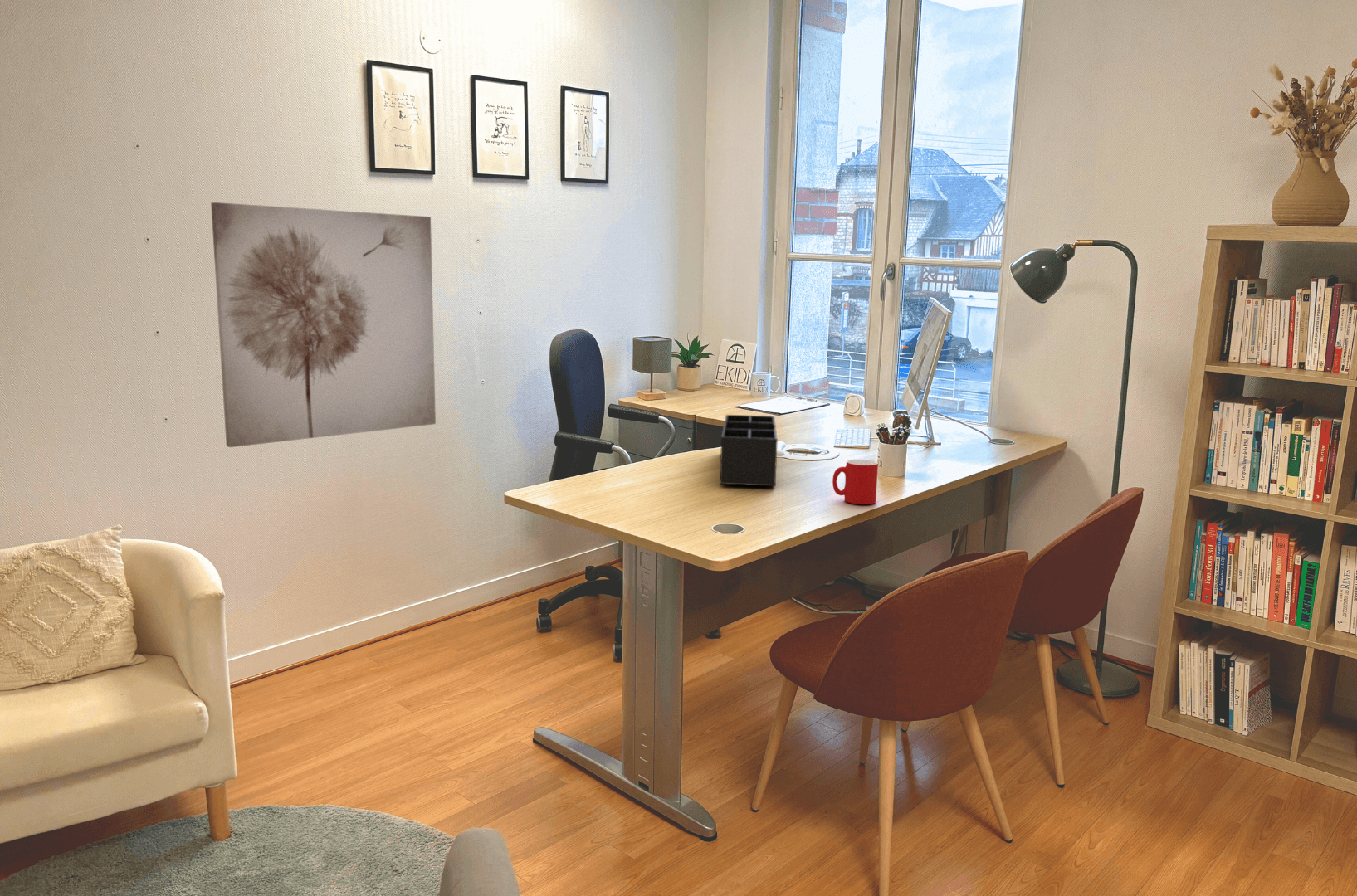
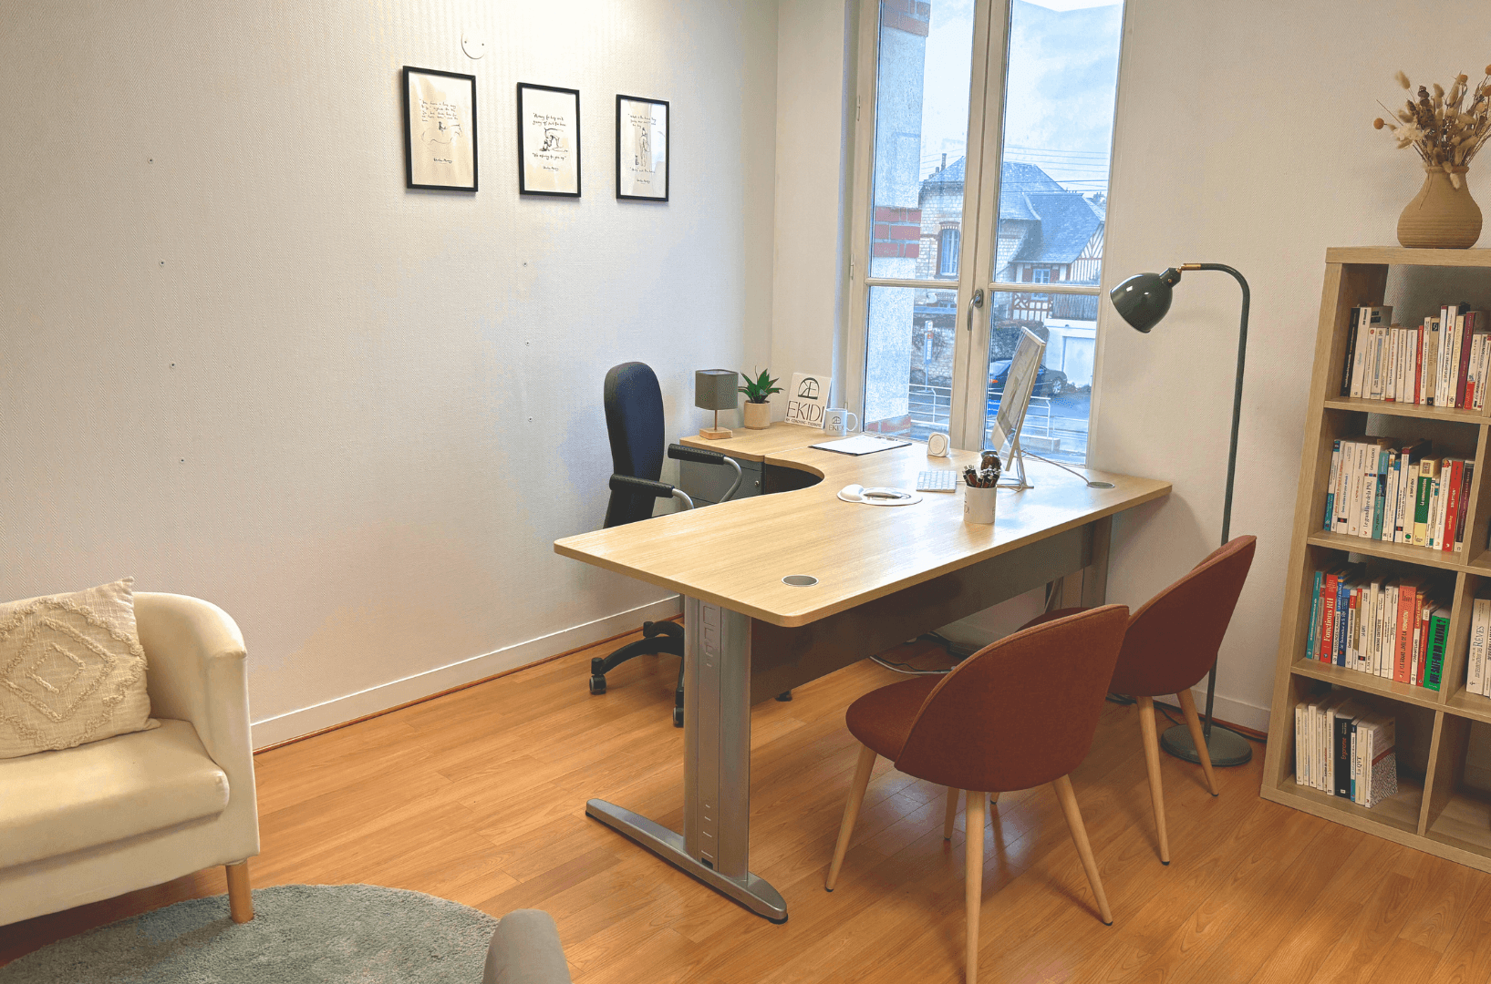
- cup (854, 481)
- desk organizer (749, 447)
- wall art (334, 324)
